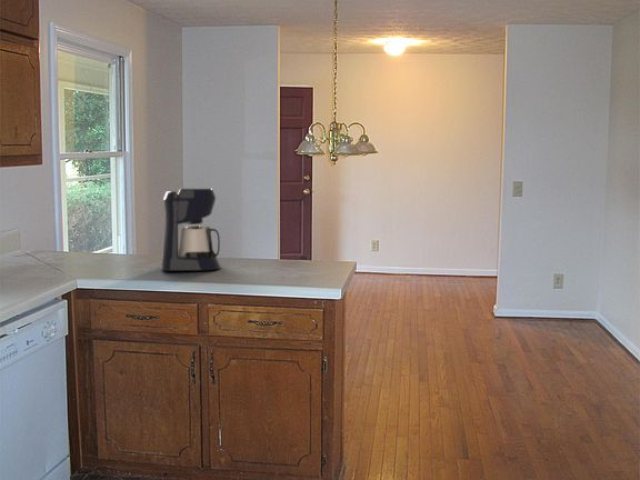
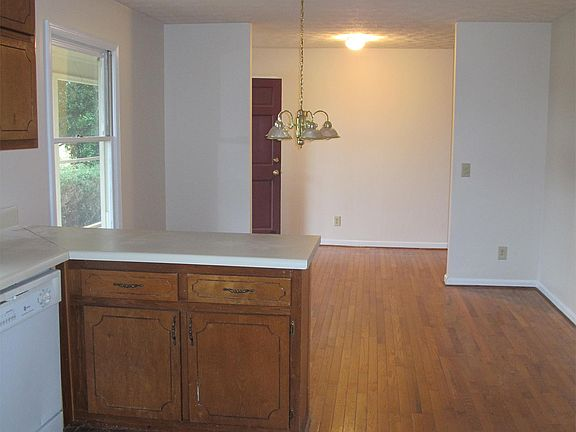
- coffee maker (189, 228)
